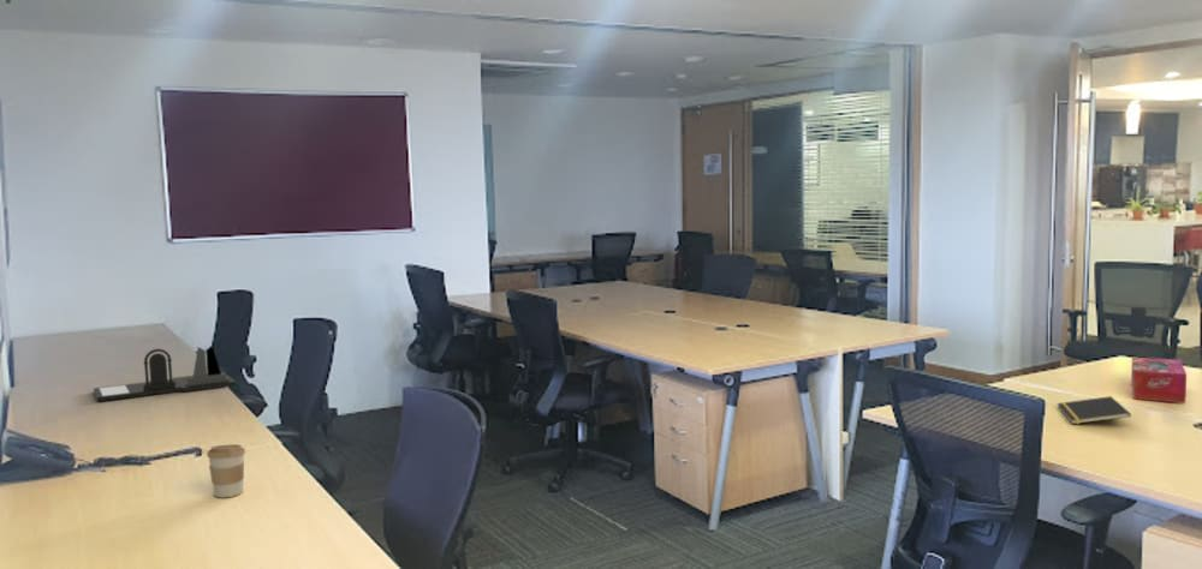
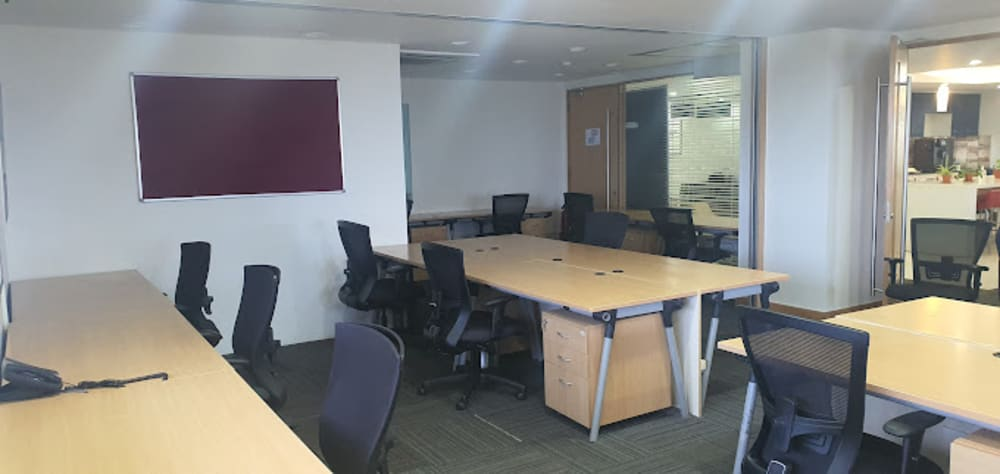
- desk organizer (163, 366)
- coffee cup (227, 468)
- notepad (1091, 409)
- tissue box (1156, 378)
